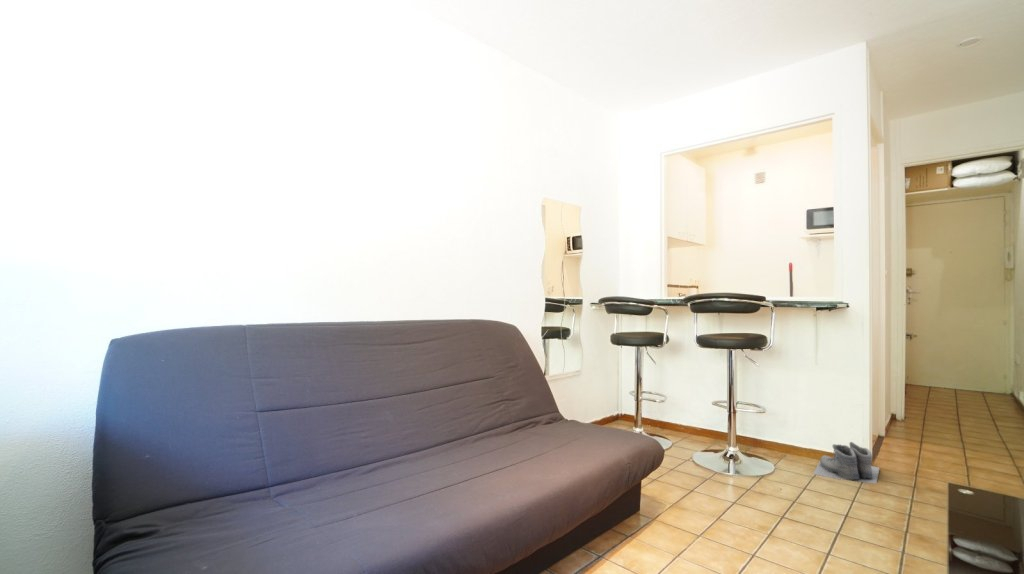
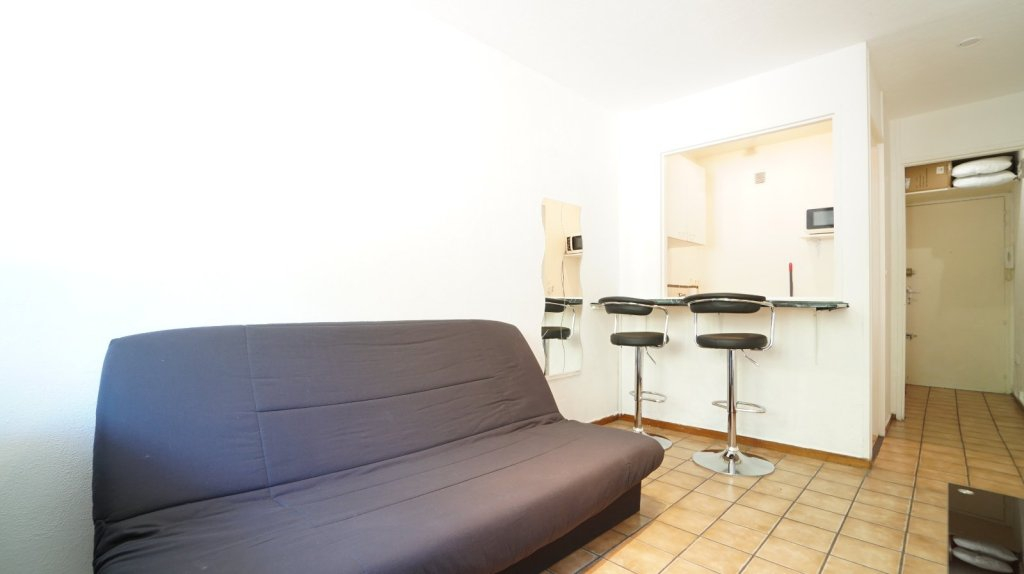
- boots (846, 456)
